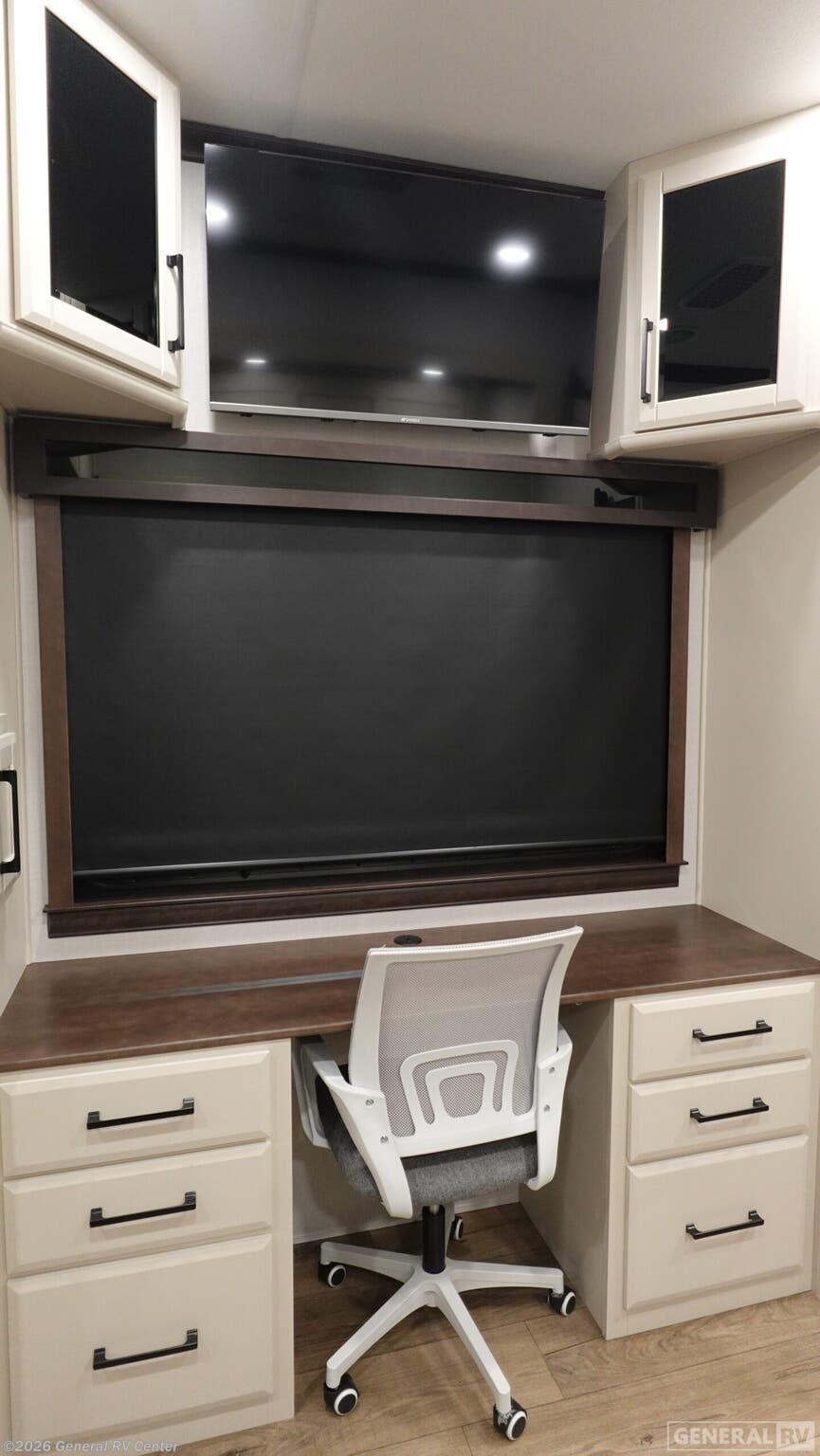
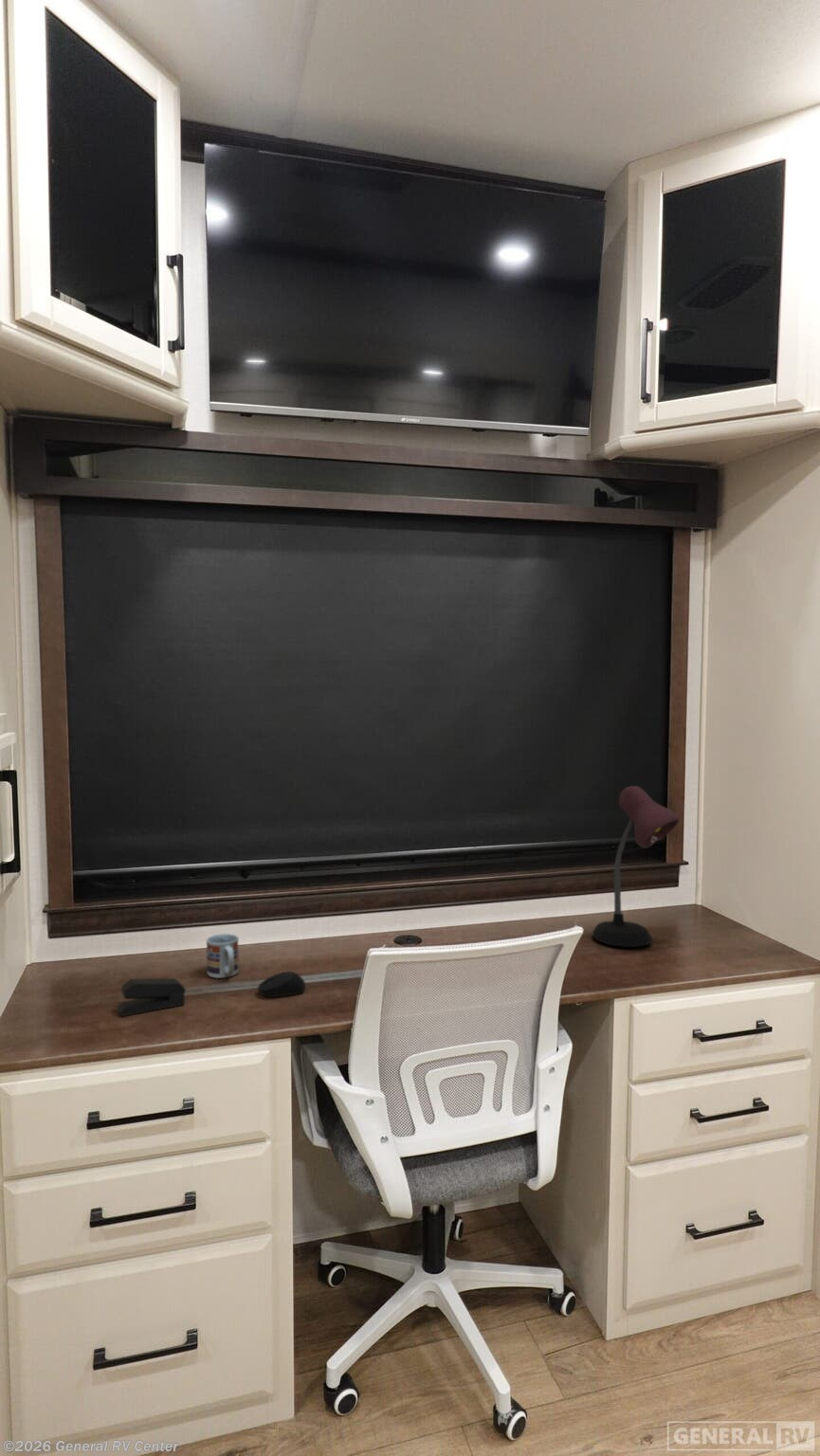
+ desk lamp (620, 864)
+ stapler (152, 992)
+ cup (225, 956)
+ computer mouse (282, 983)
